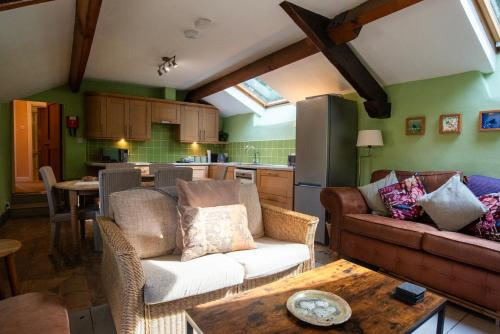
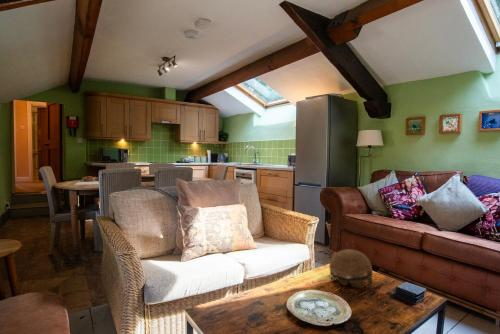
+ decorative bowl (350, 265)
